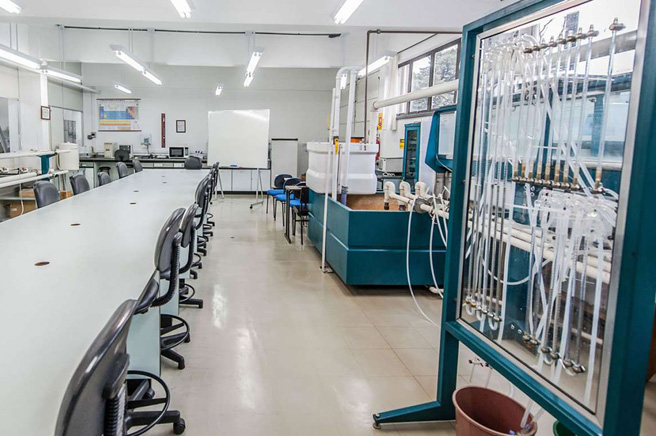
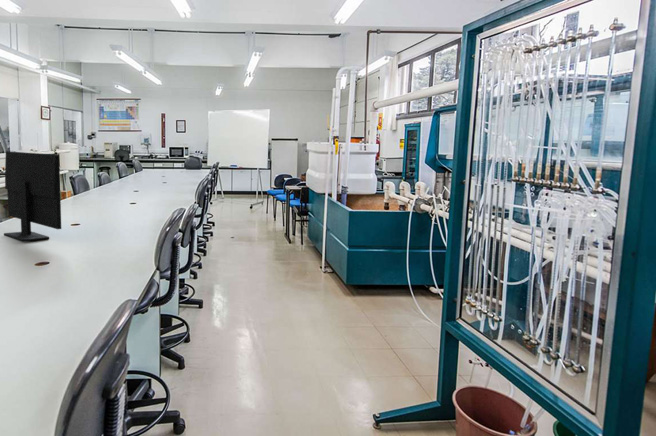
+ computer monitor (24, 195)
